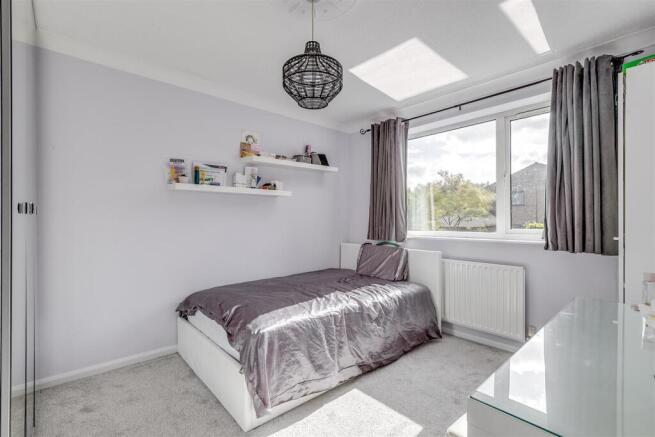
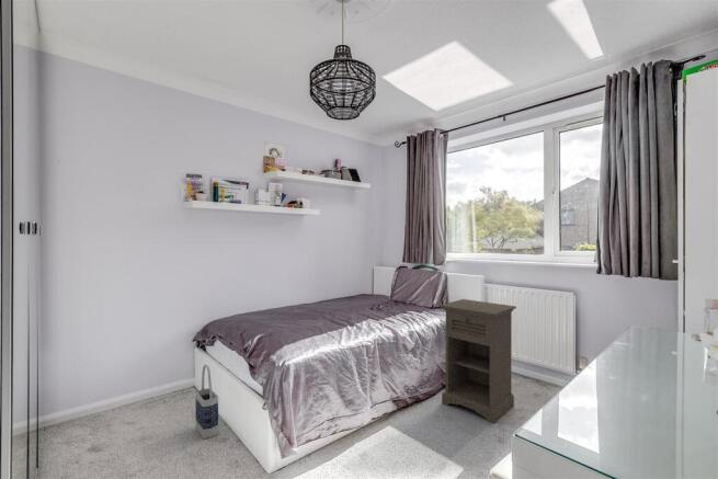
+ bag (206, 398)
+ nightstand (477, 355)
